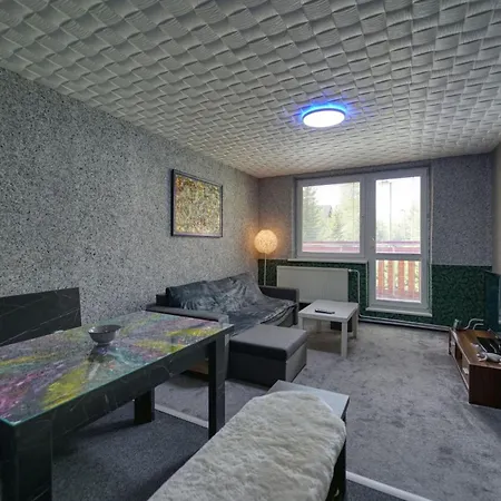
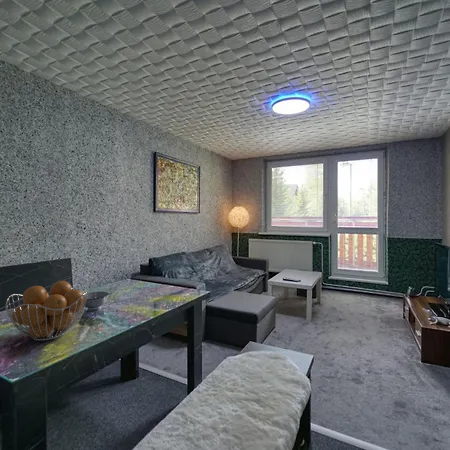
+ fruit basket (49, 309)
